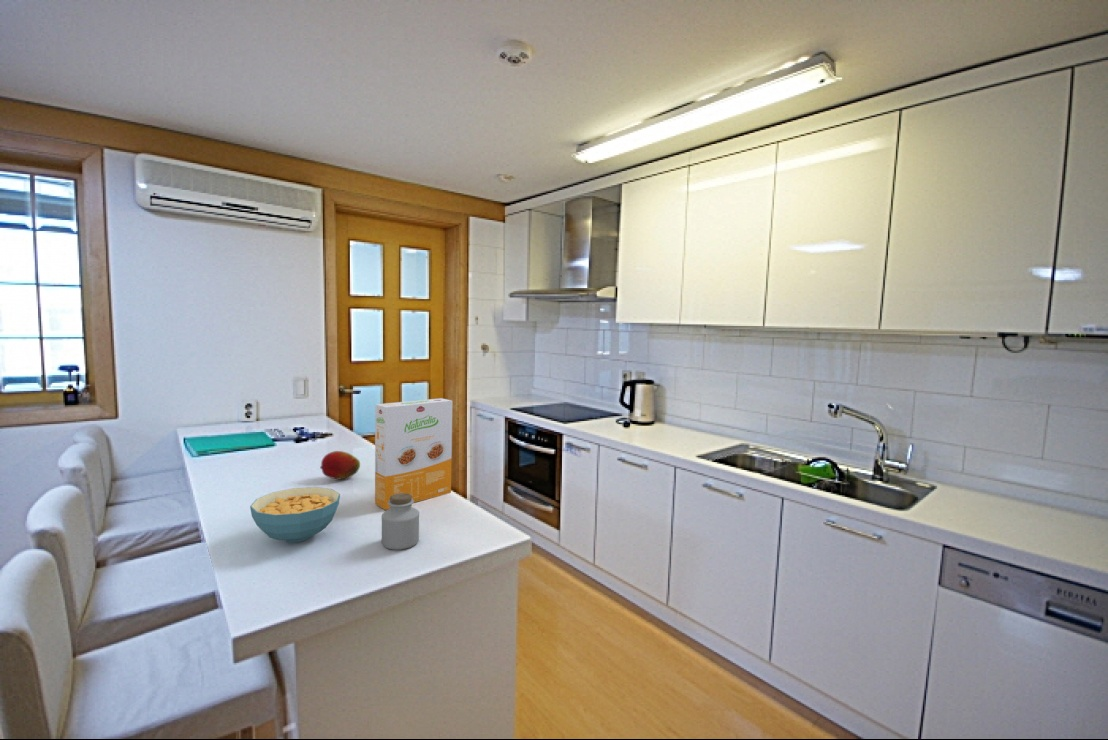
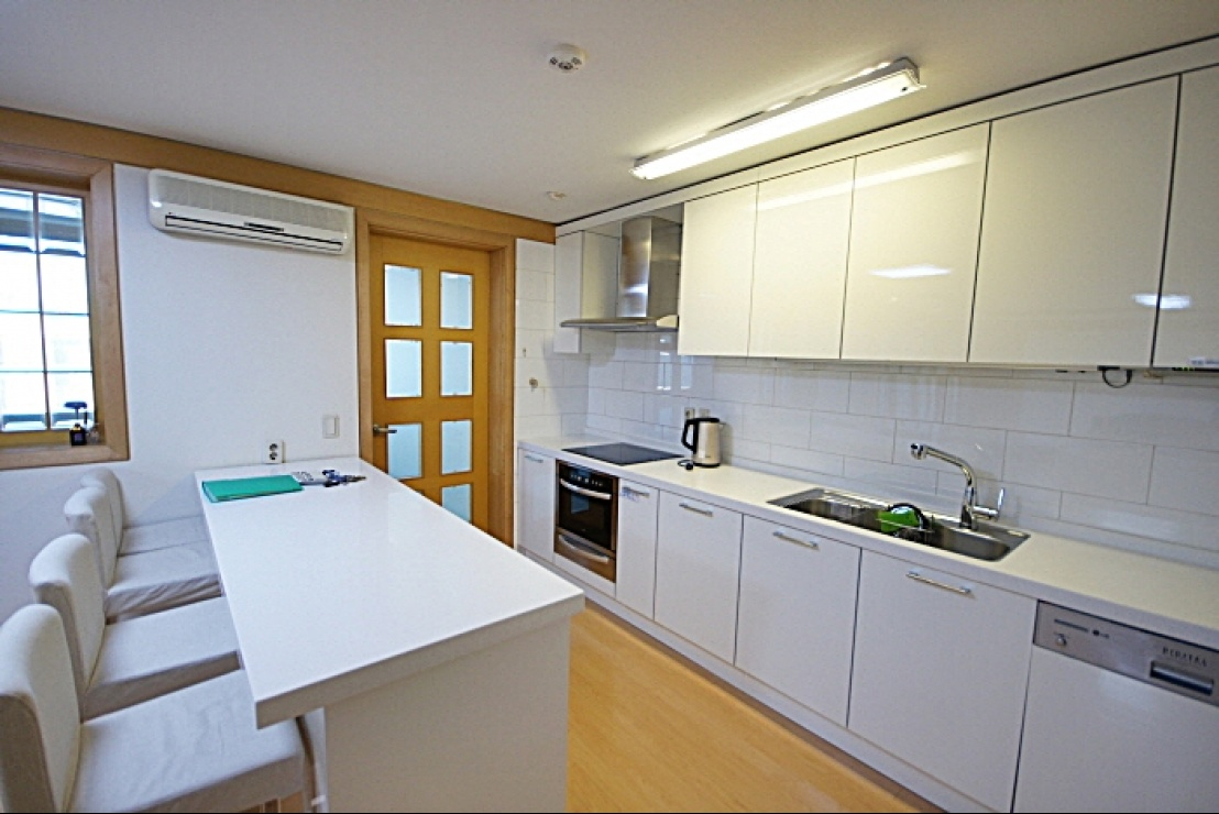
- cereal box (414, 450)
- cereal bowl (297, 518)
- fruit (340, 464)
- jar (400, 519)
